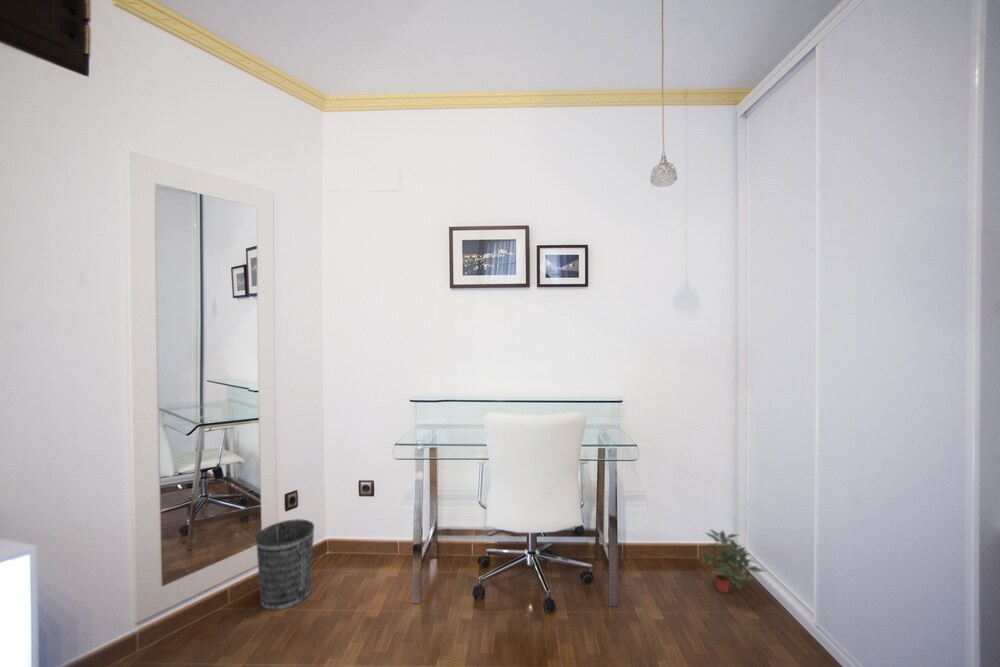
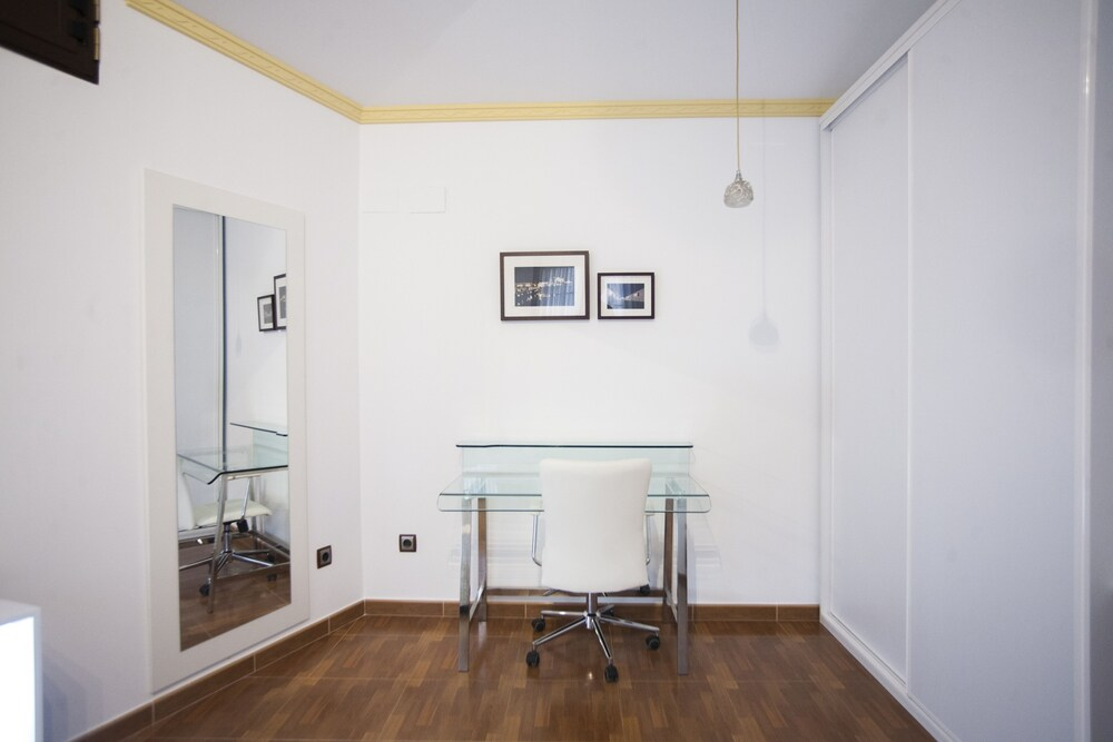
- wastebasket (286, 563)
- potted plant (732, 564)
